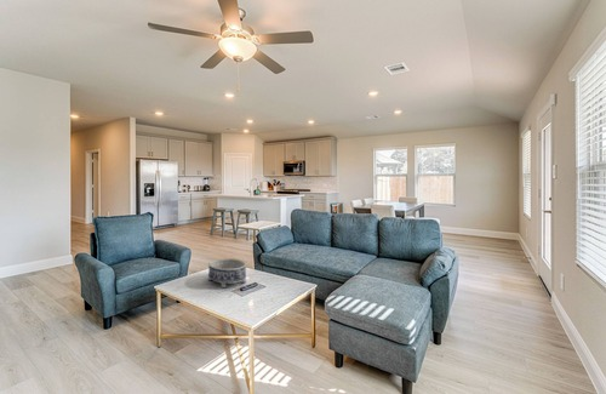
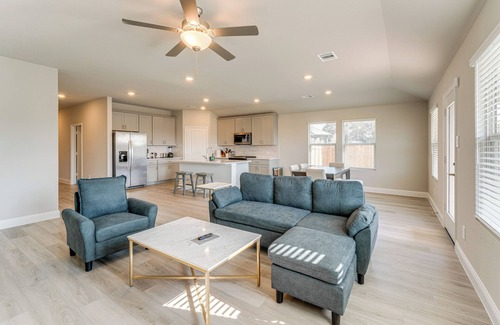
- decorative bowl (227, 272)
